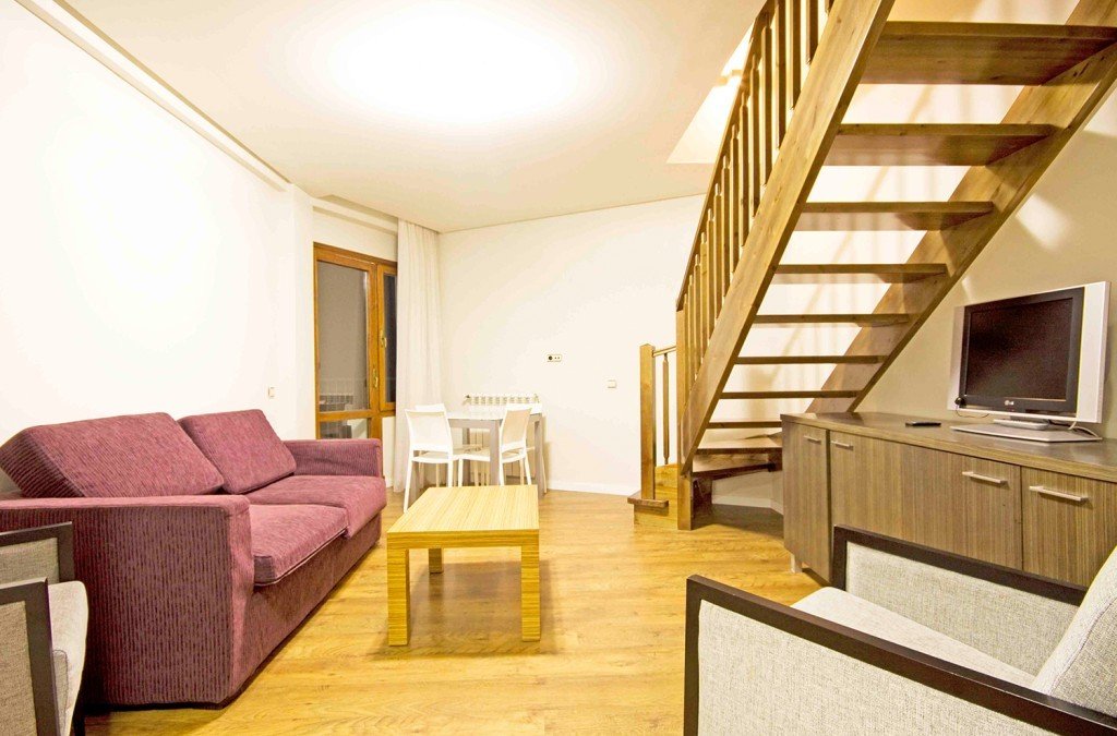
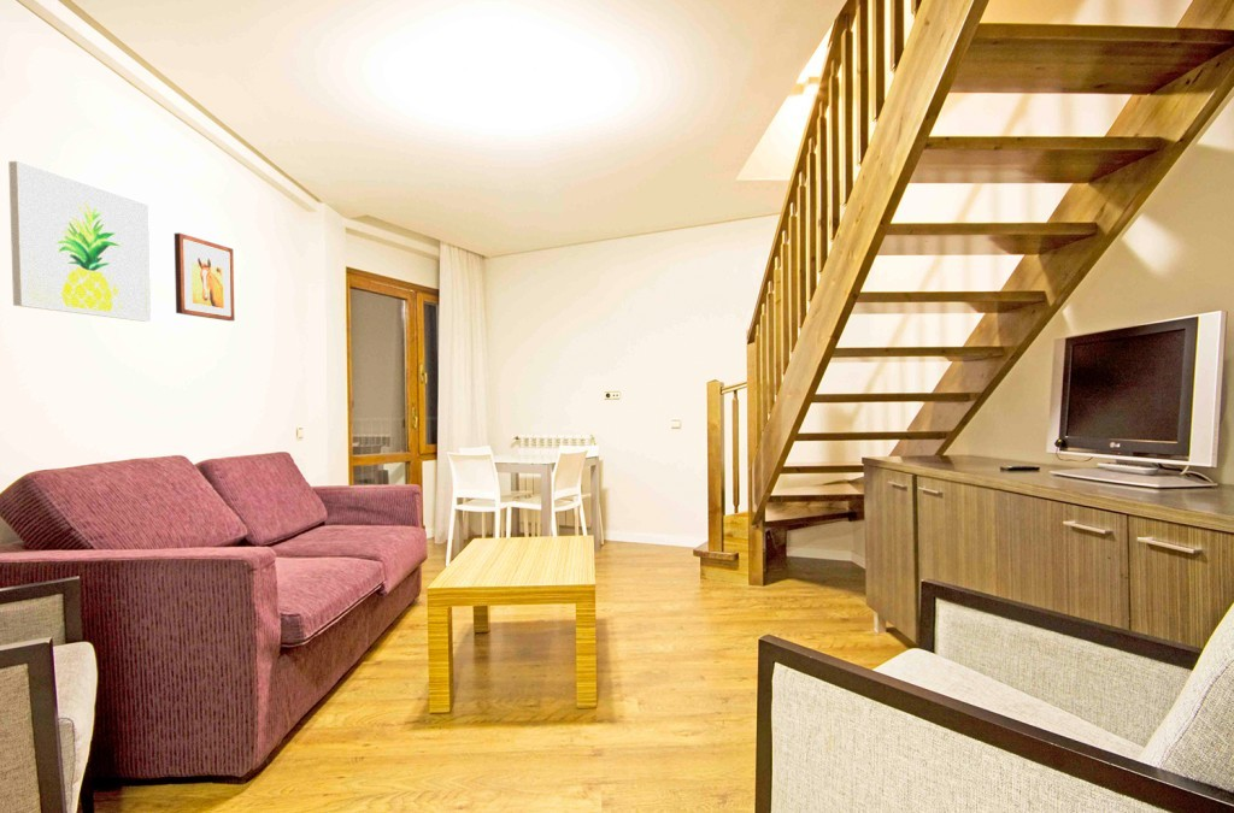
+ wall art (205, 279)
+ wall art (87, 249)
